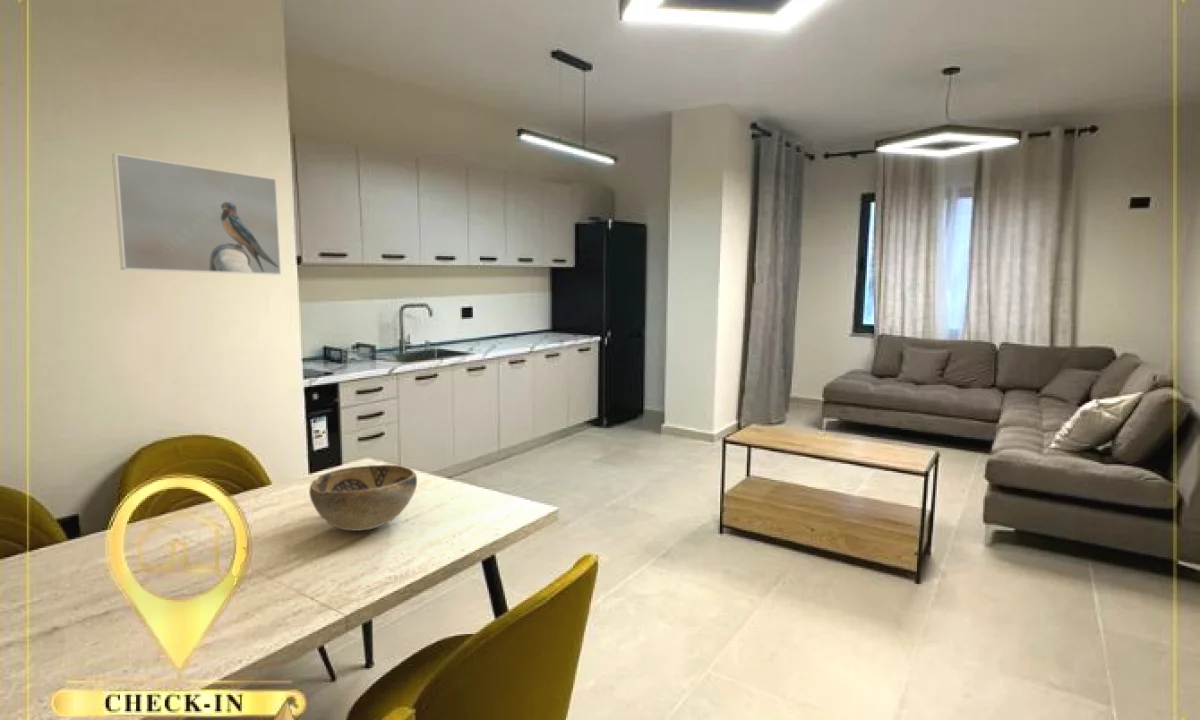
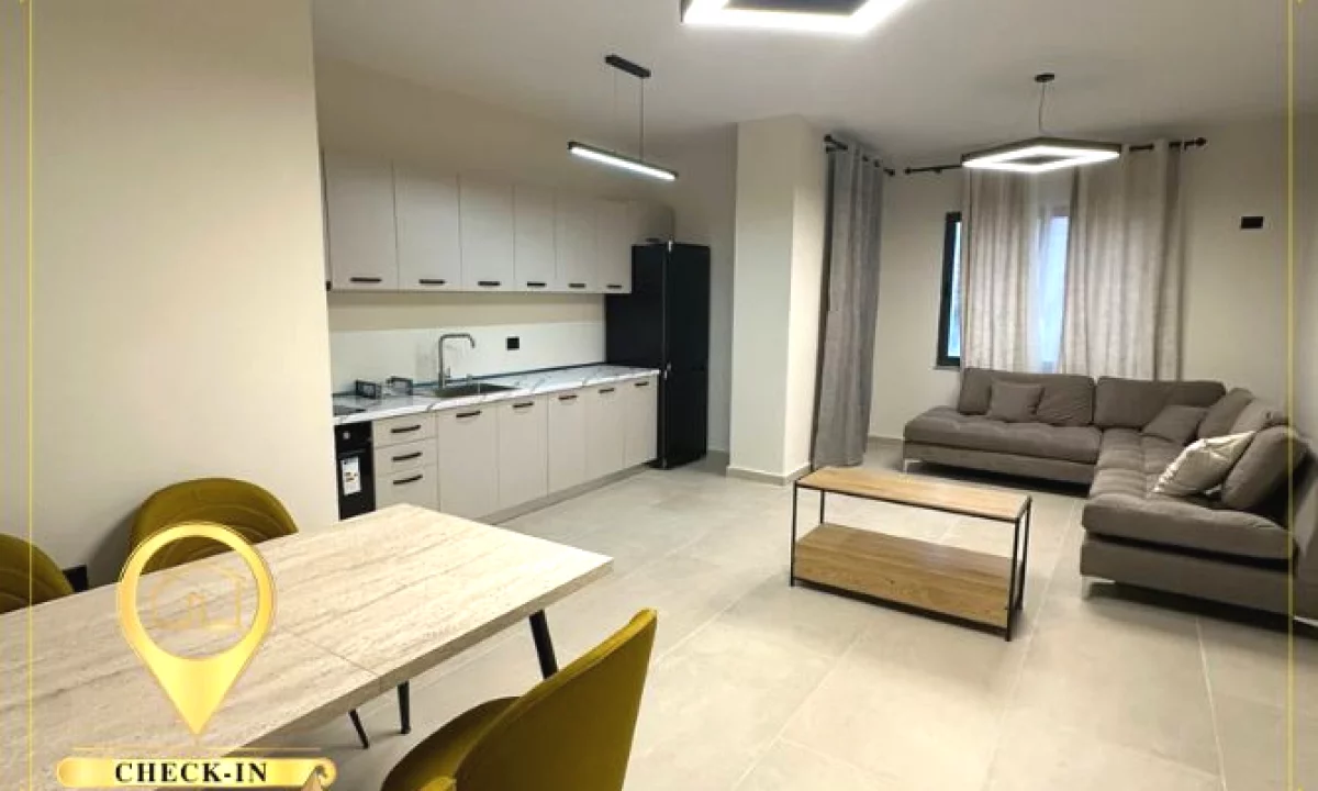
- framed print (204, 220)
- decorative bowl (365, 501)
